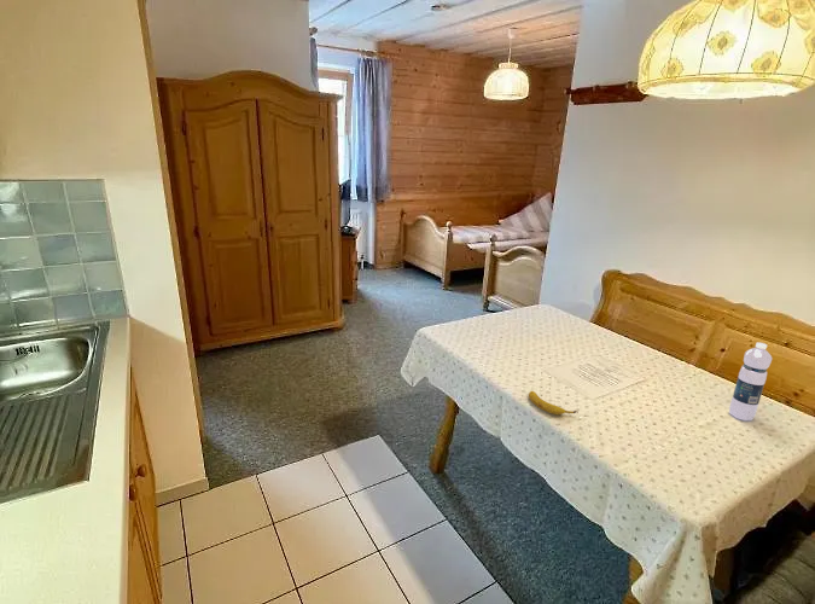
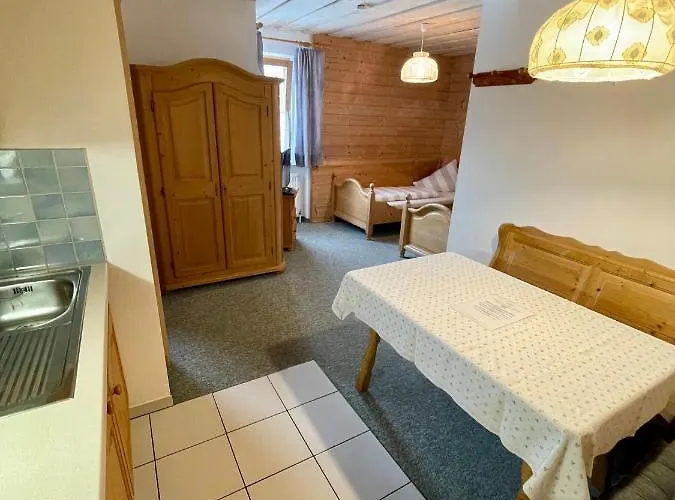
- water bottle (751, 381)
- banana (547, 402)
